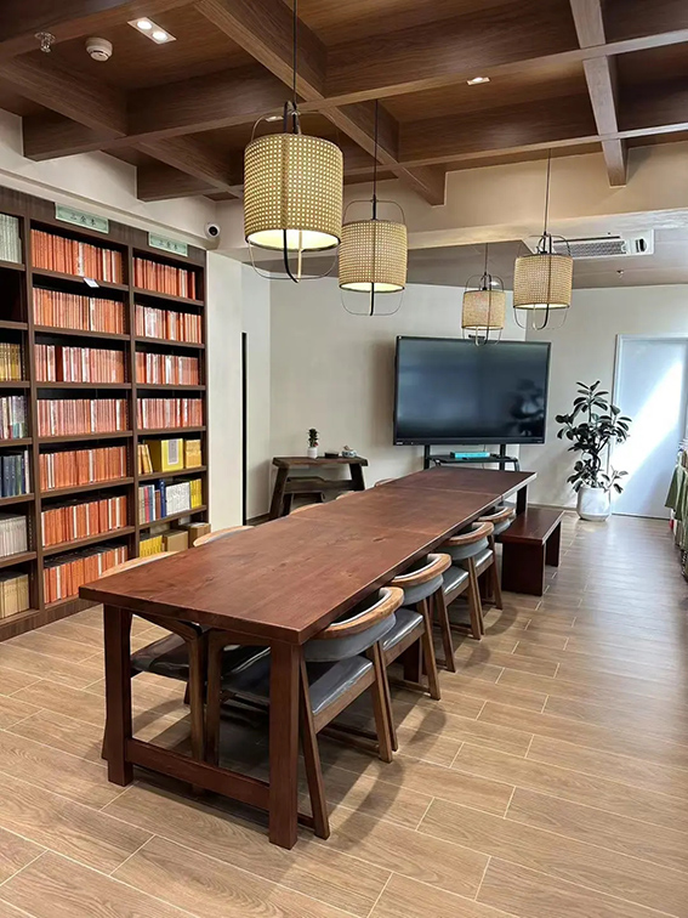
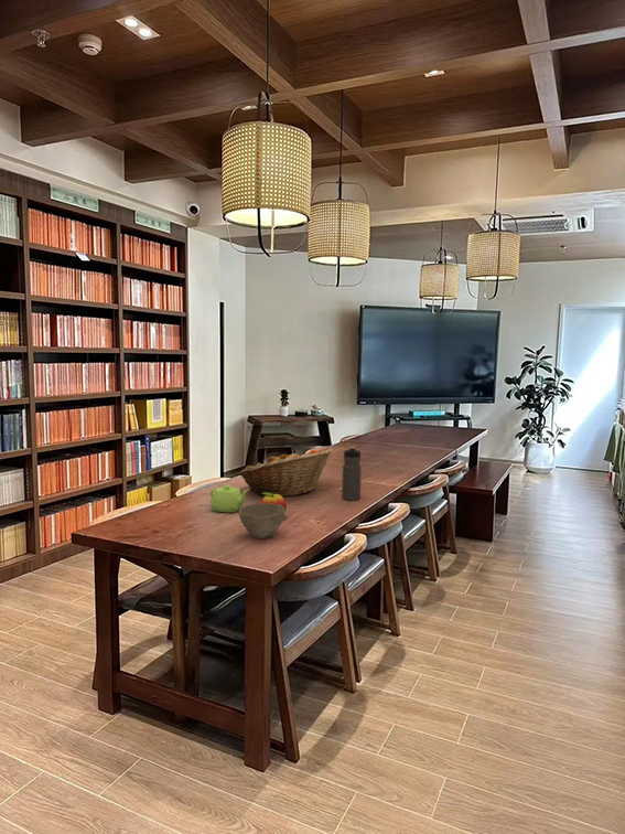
+ water bottle (352, 472)
+ teapot (229, 498)
+ fruit (272, 503)
+ bowl (261, 521)
+ fruit basket (287, 469)
